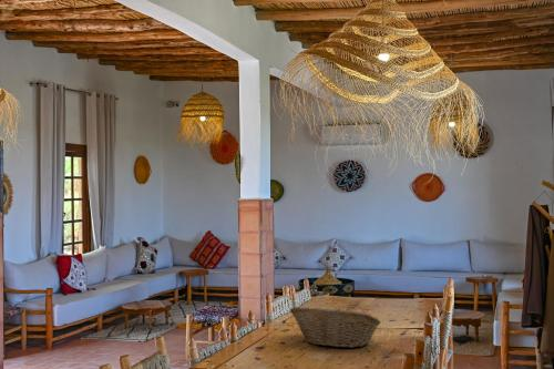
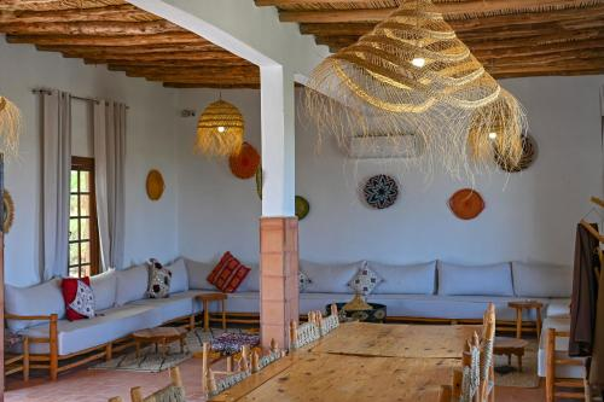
- fruit basket (335, 322)
